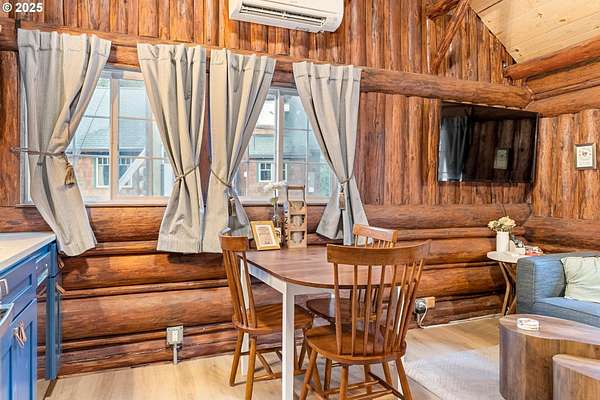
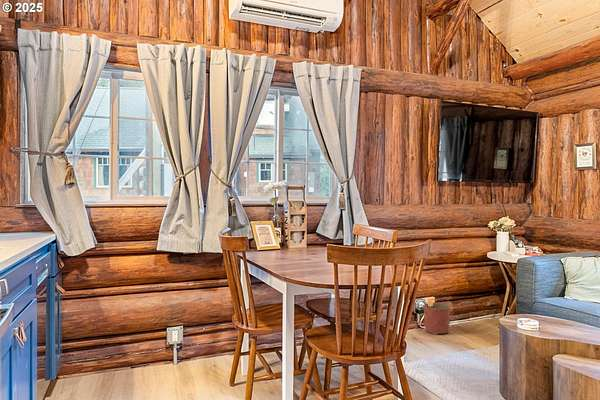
+ planter (436, 318)
